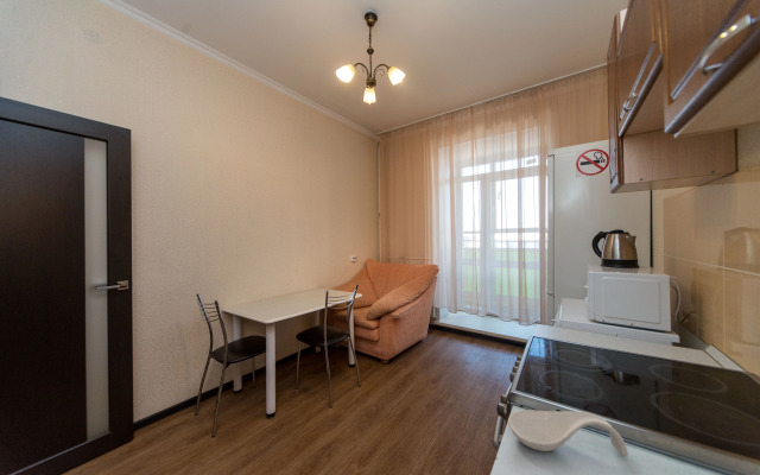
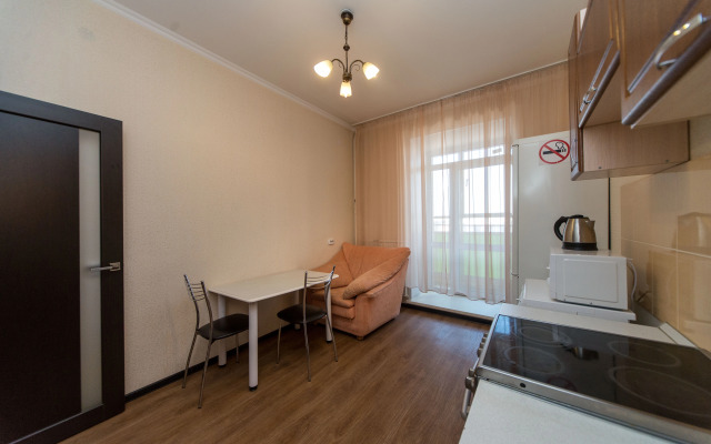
- spoon rest (563, 429)
